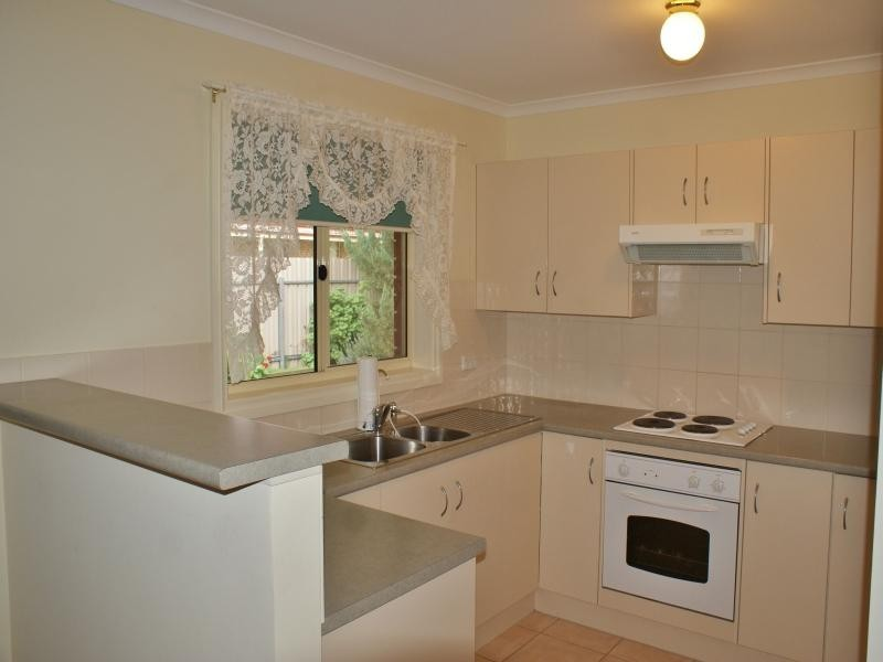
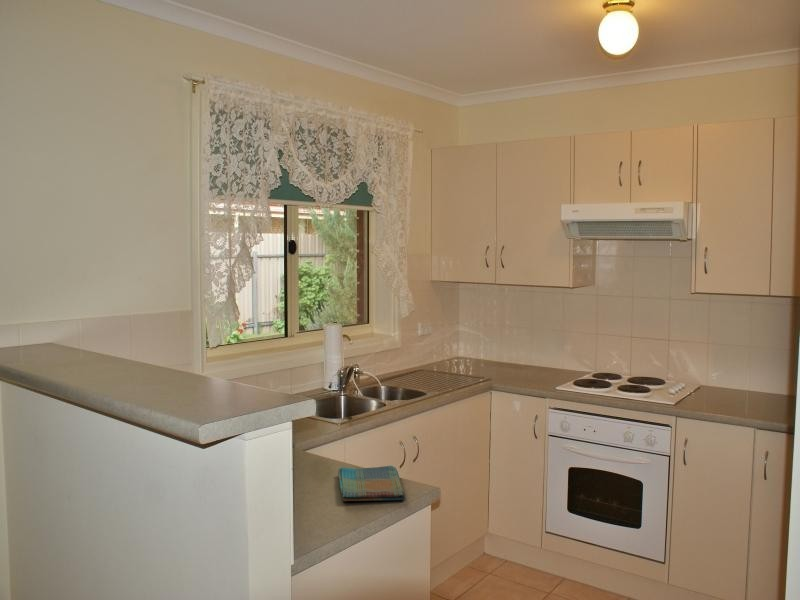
+ dish towel (370, 482)
